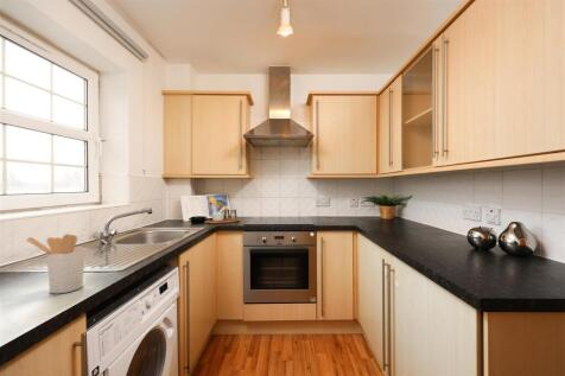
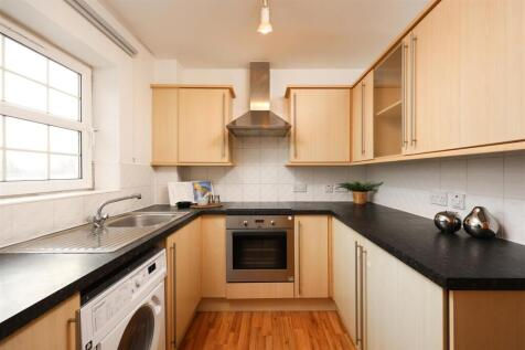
- utensil holder (56, 261)
